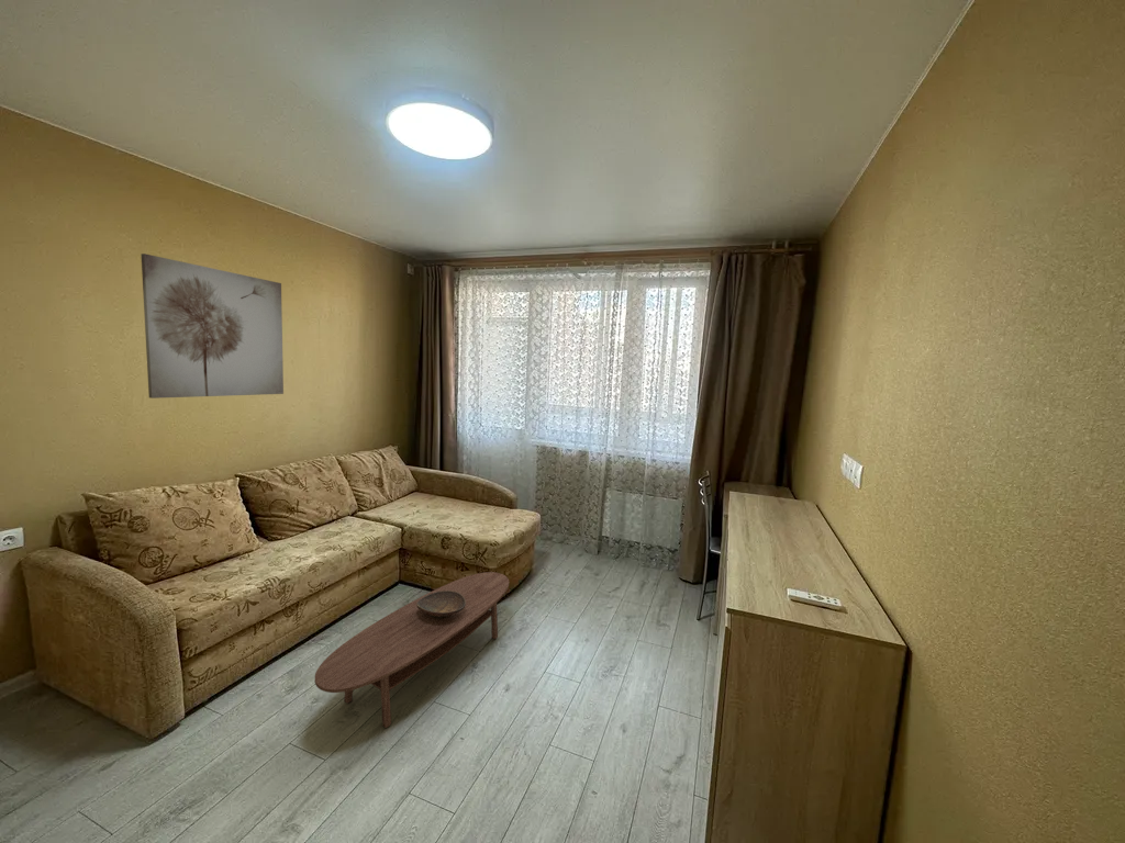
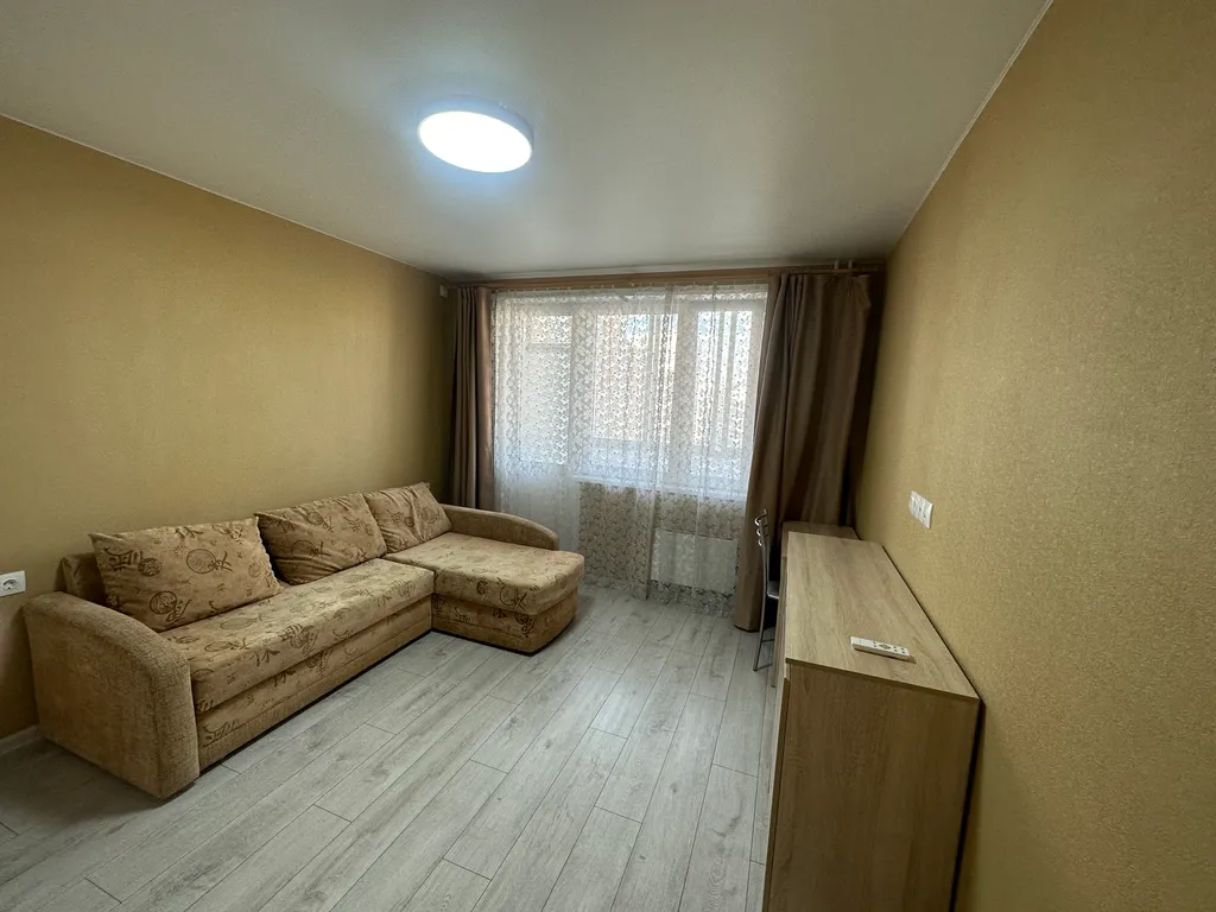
- coffee table (430, 641)
- decorative bowl (441, 606)
- wall art (222, 334)
